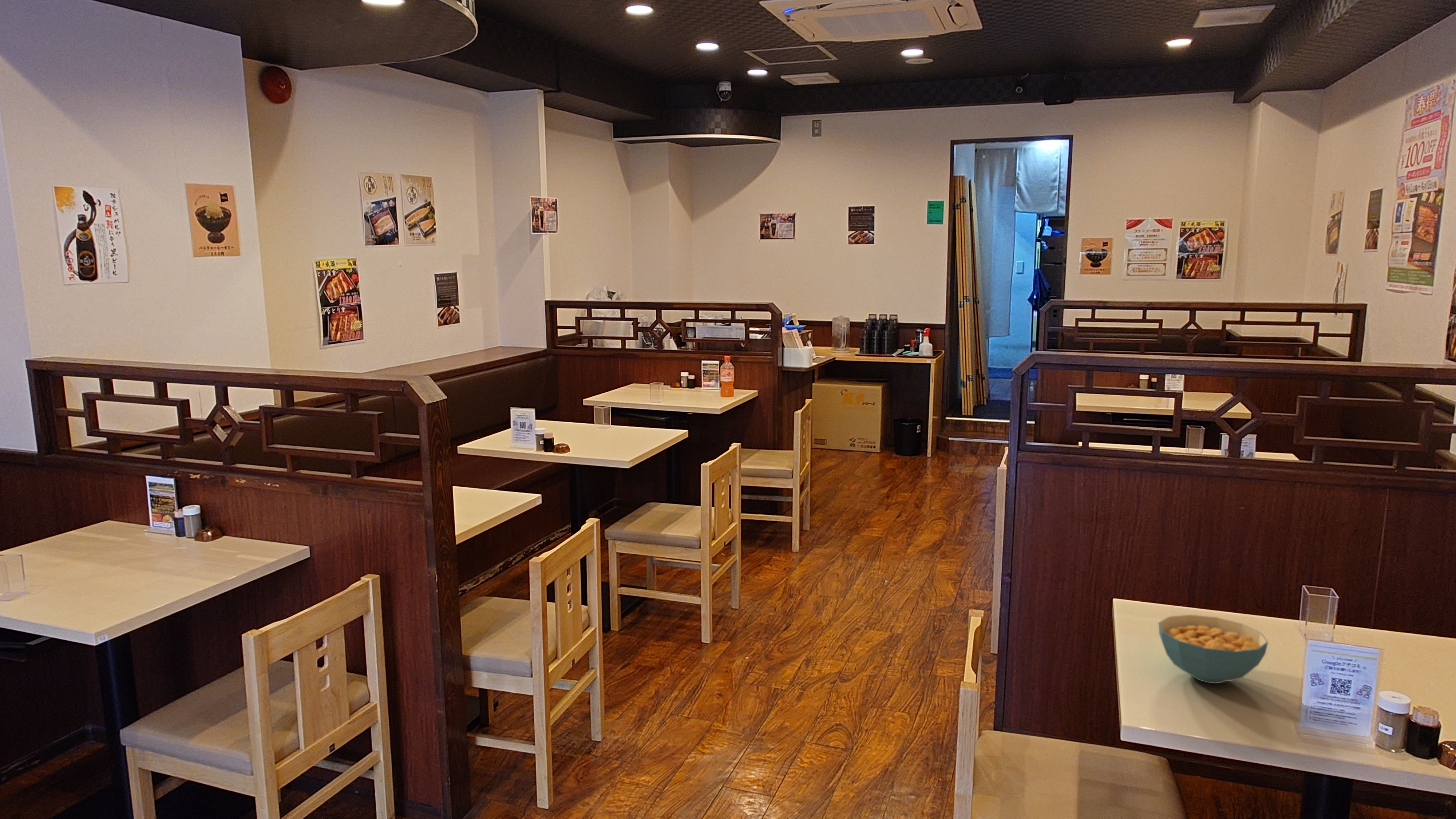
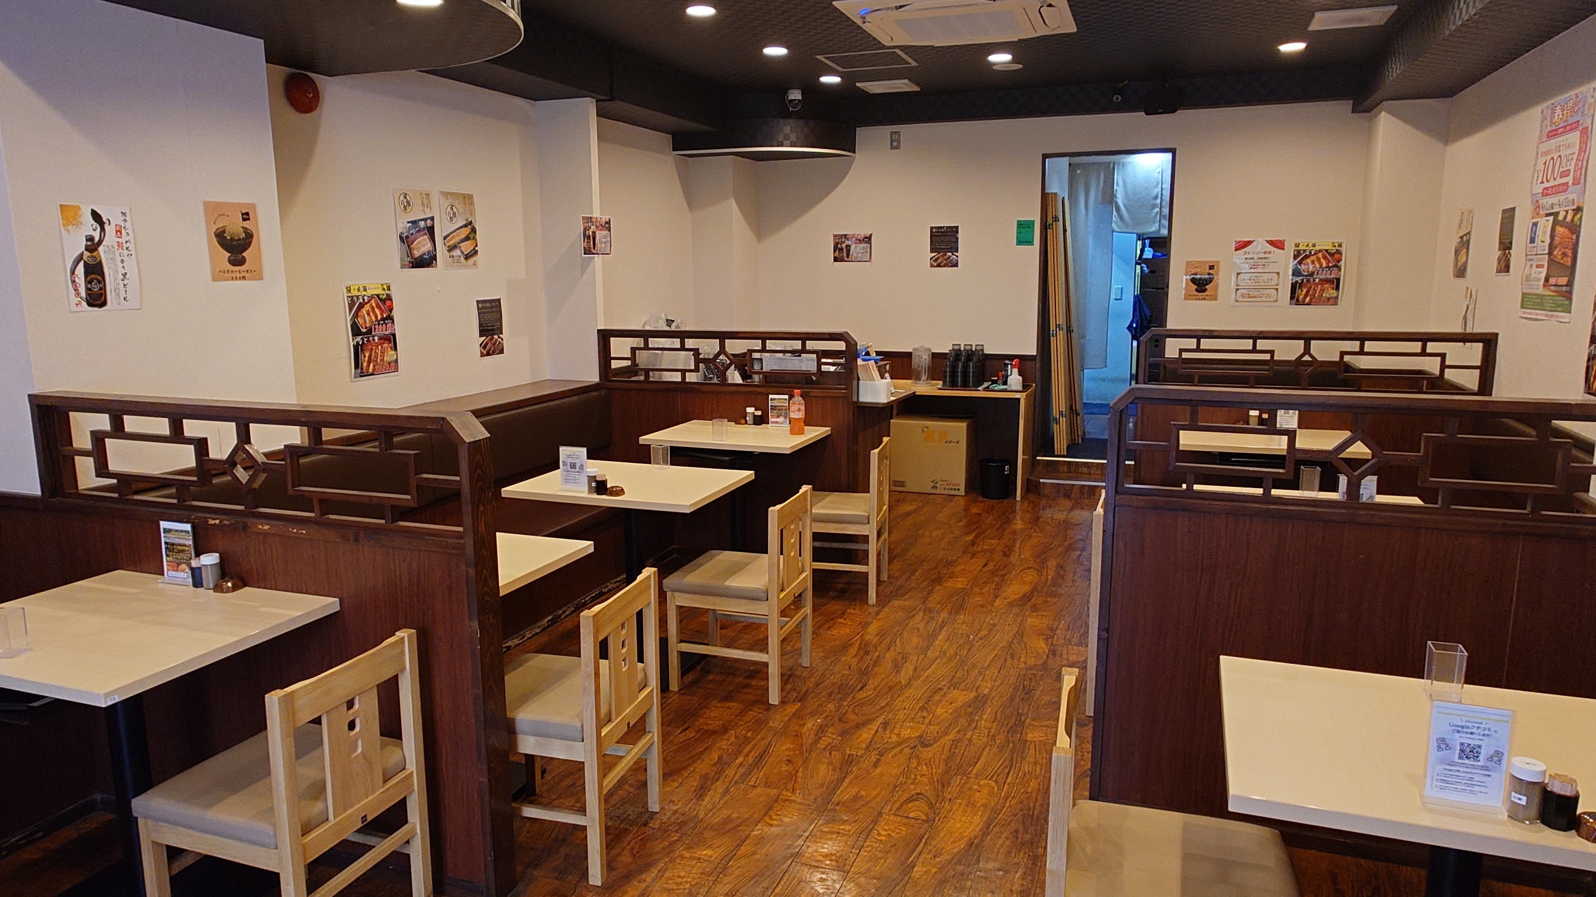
- cereal bowl (1210, 654)
